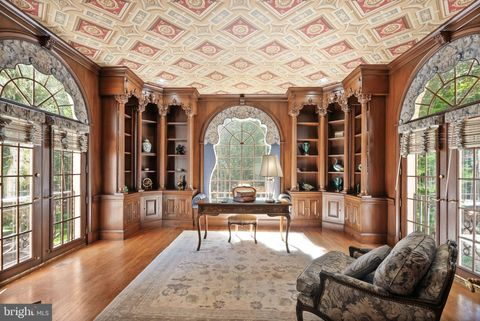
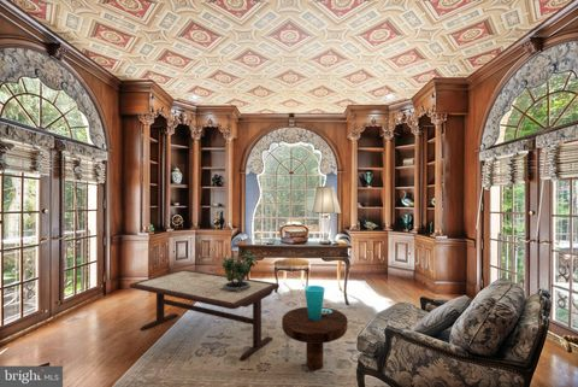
+ potted plant (238, 268)
+ side table (314, 327)
+ coffee table (204, 309)
